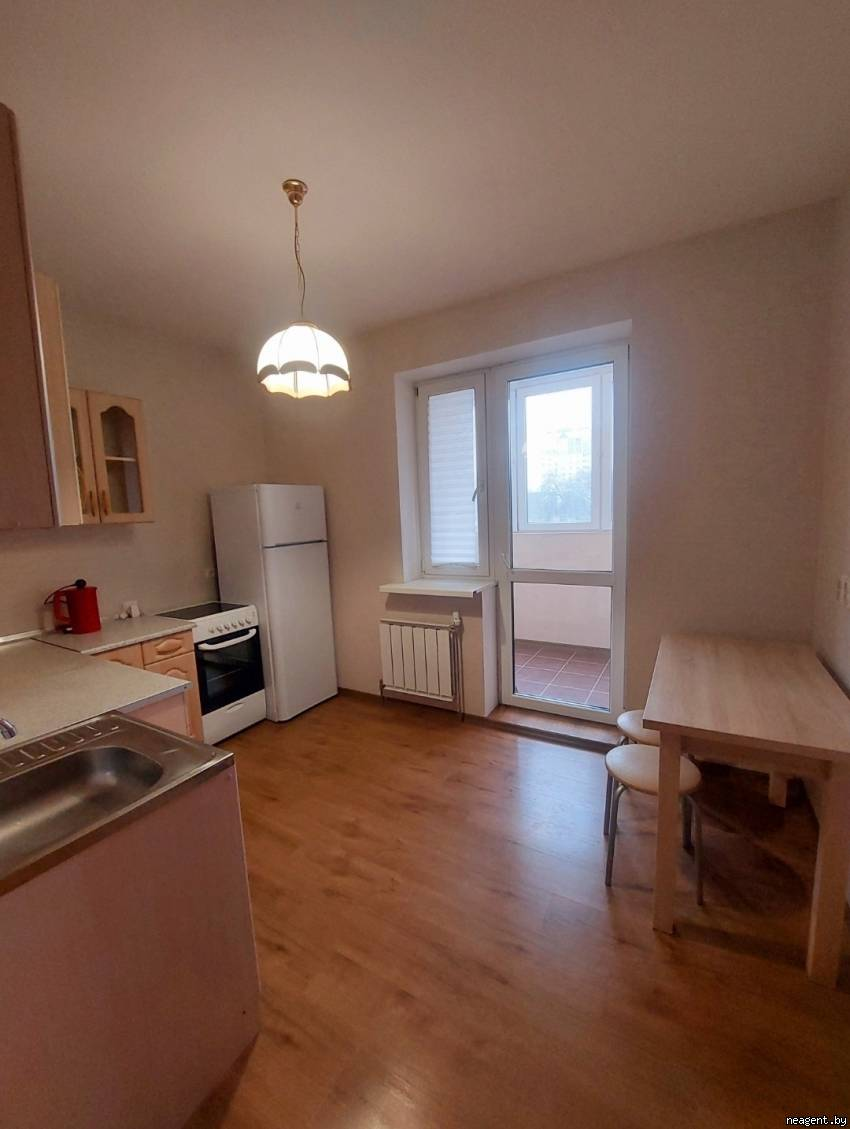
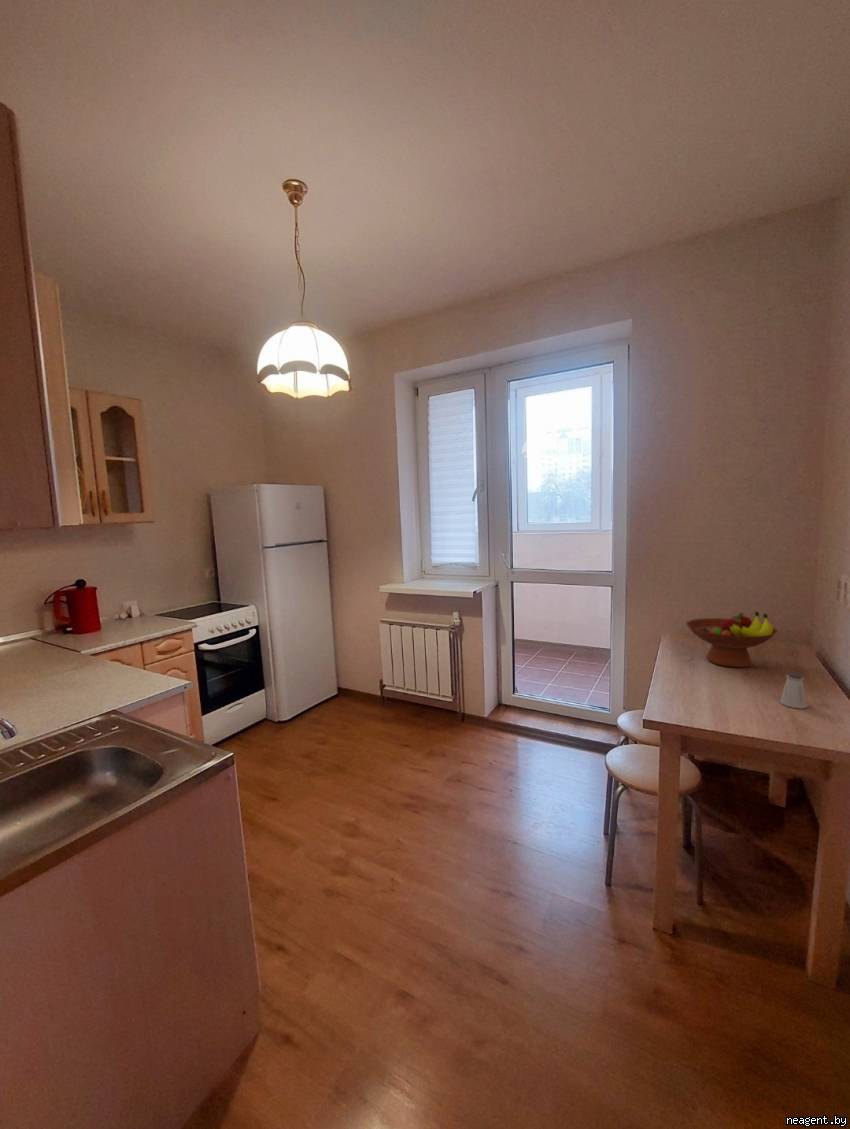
+ saltshaker (794, 689)
+ fruit bowl (729, 637)
